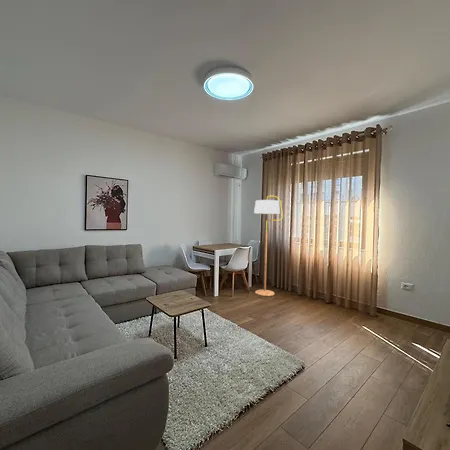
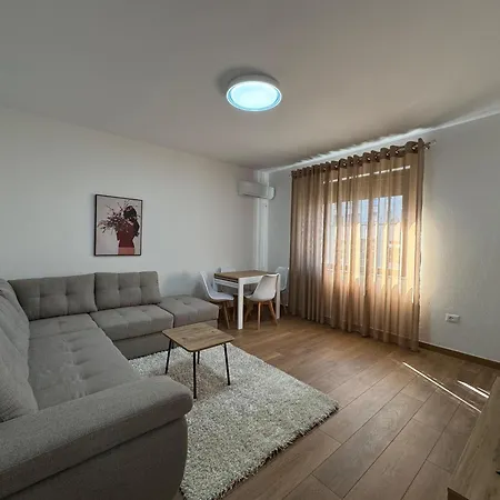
- floor lamp (266, 244)
